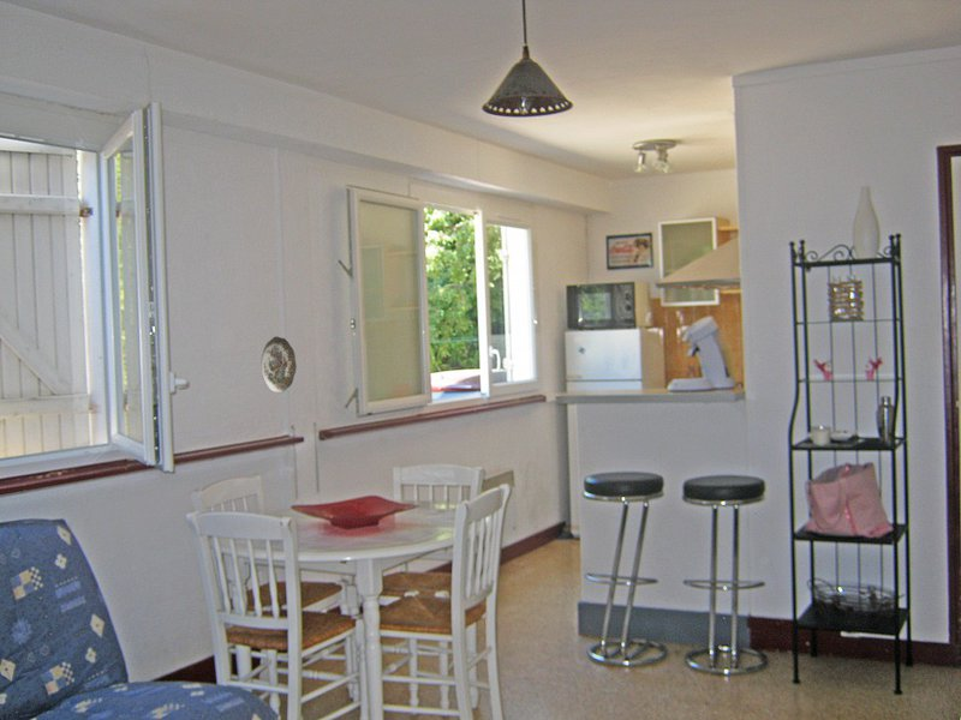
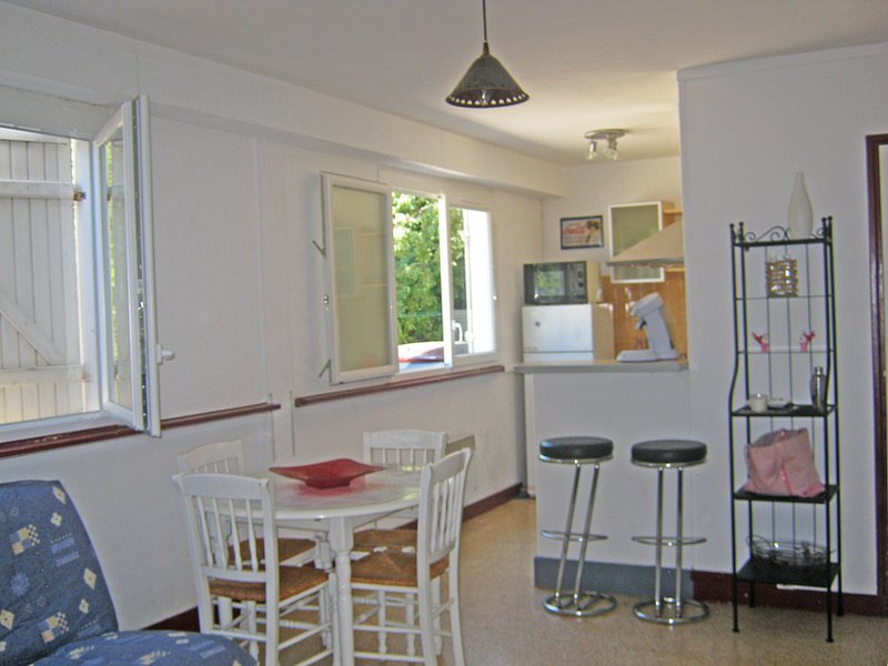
- decorative plate (276, 364)
